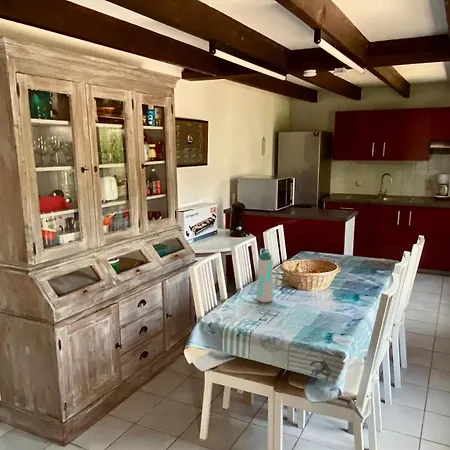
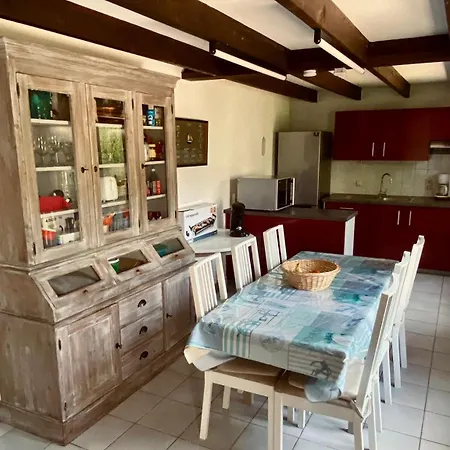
- water bottle (264, 275)
